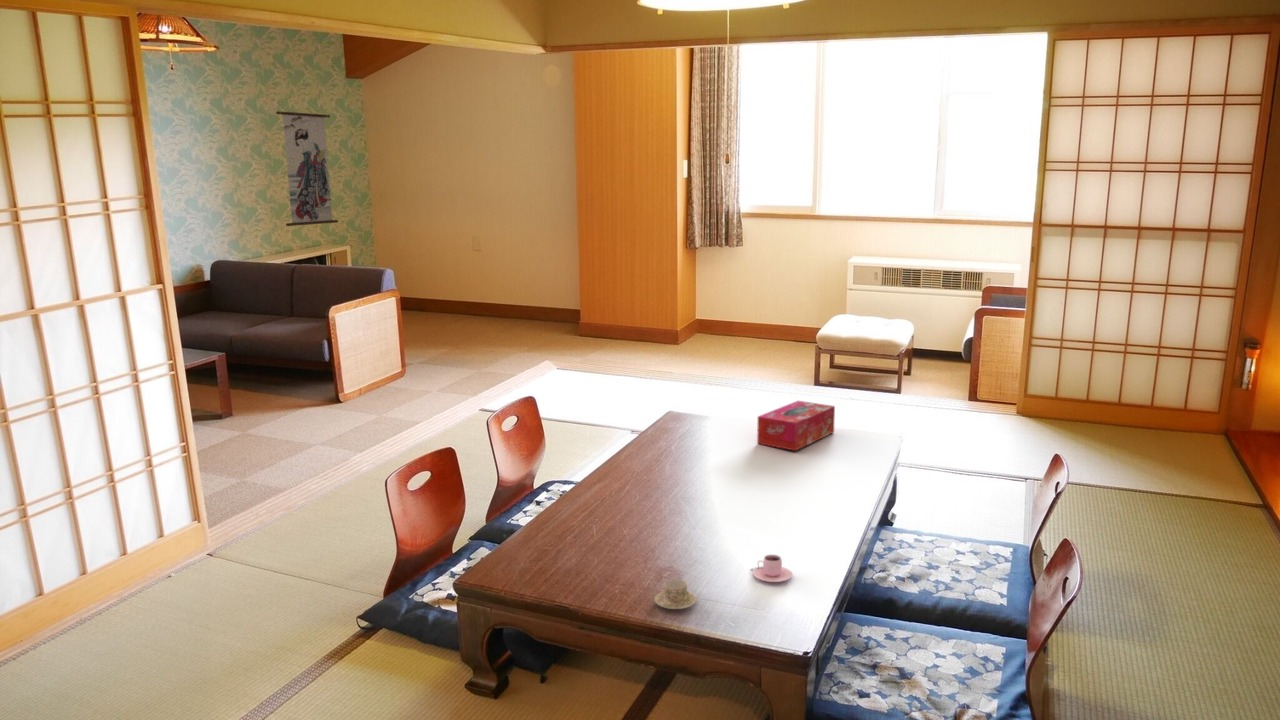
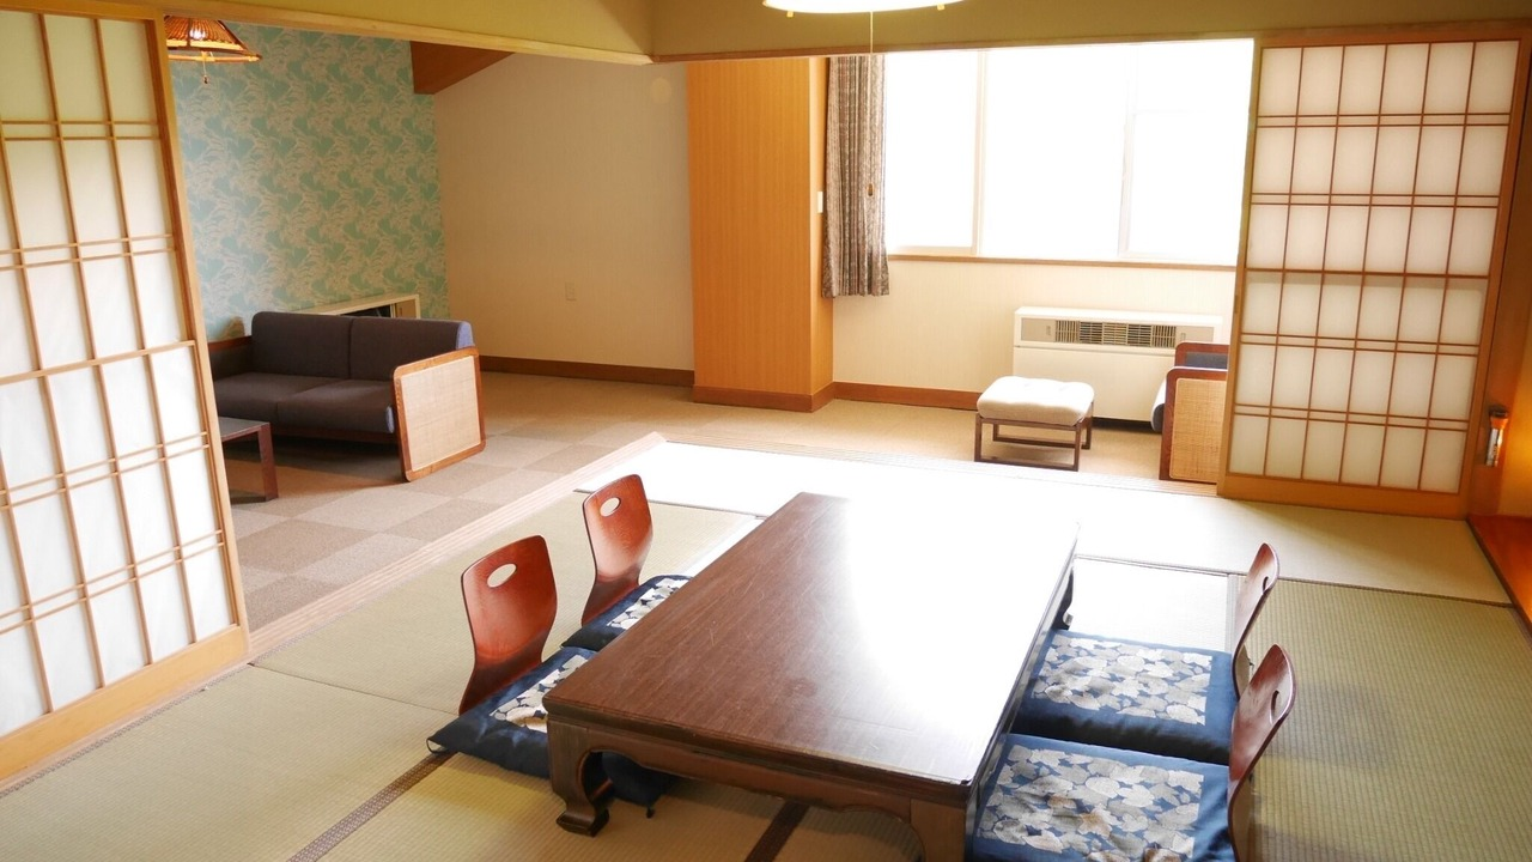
- tissue box (796, 424)
- teacup (675, 593)
- teacup (771, 555)
- wall scroll (307, 161)
